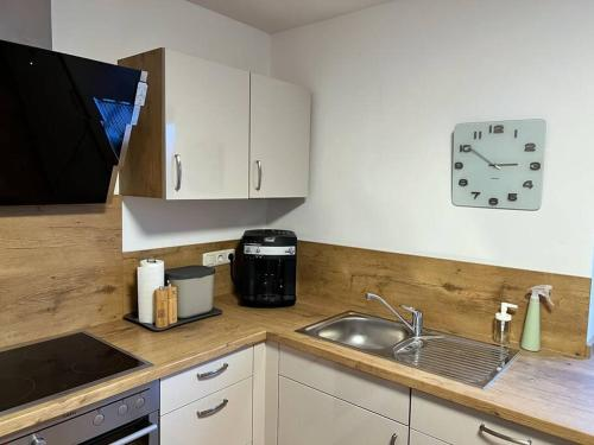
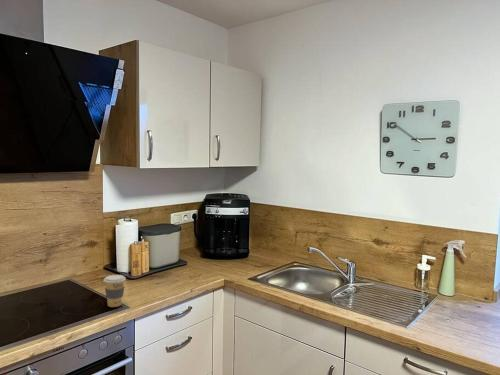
+ coffee cup (114, 291)
